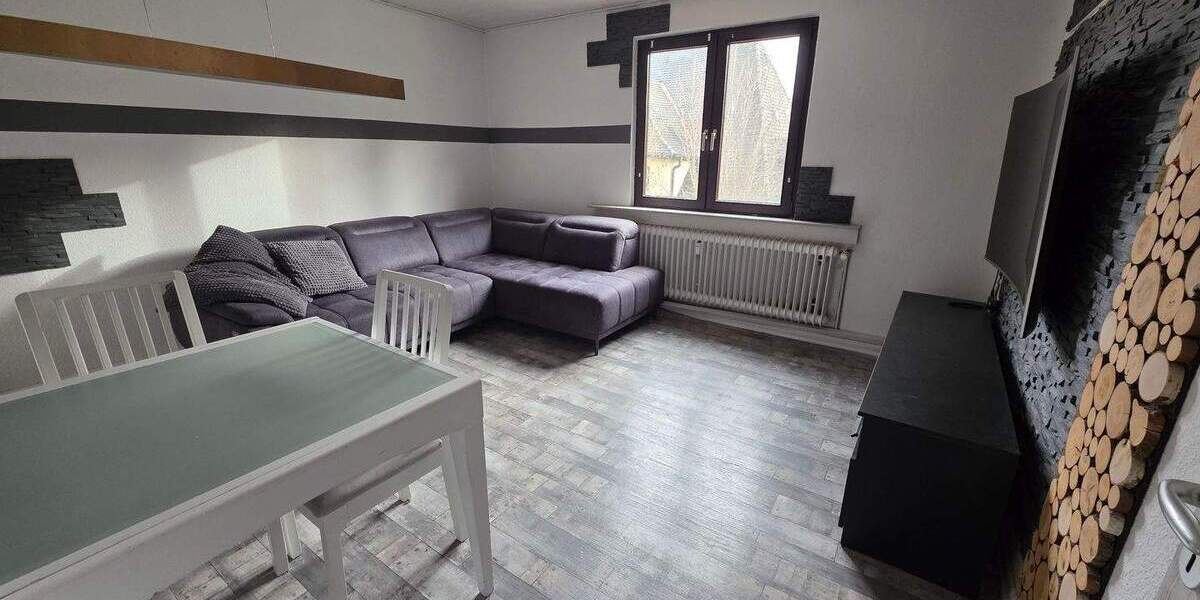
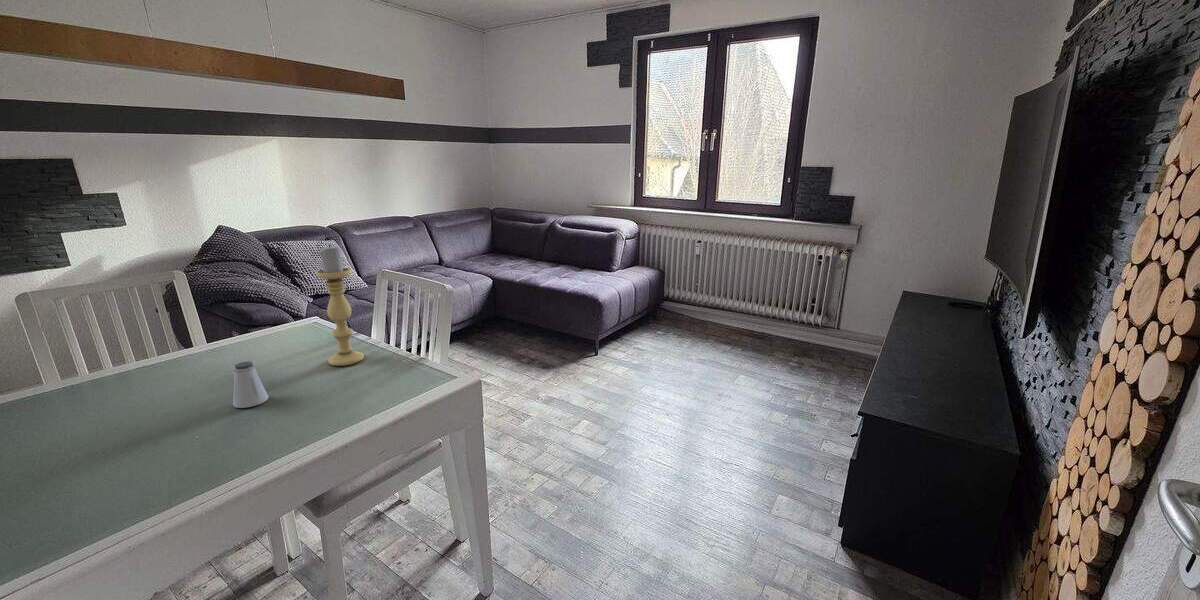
+ candle holder (338, 303)
+ saltshaker (247, 382)
